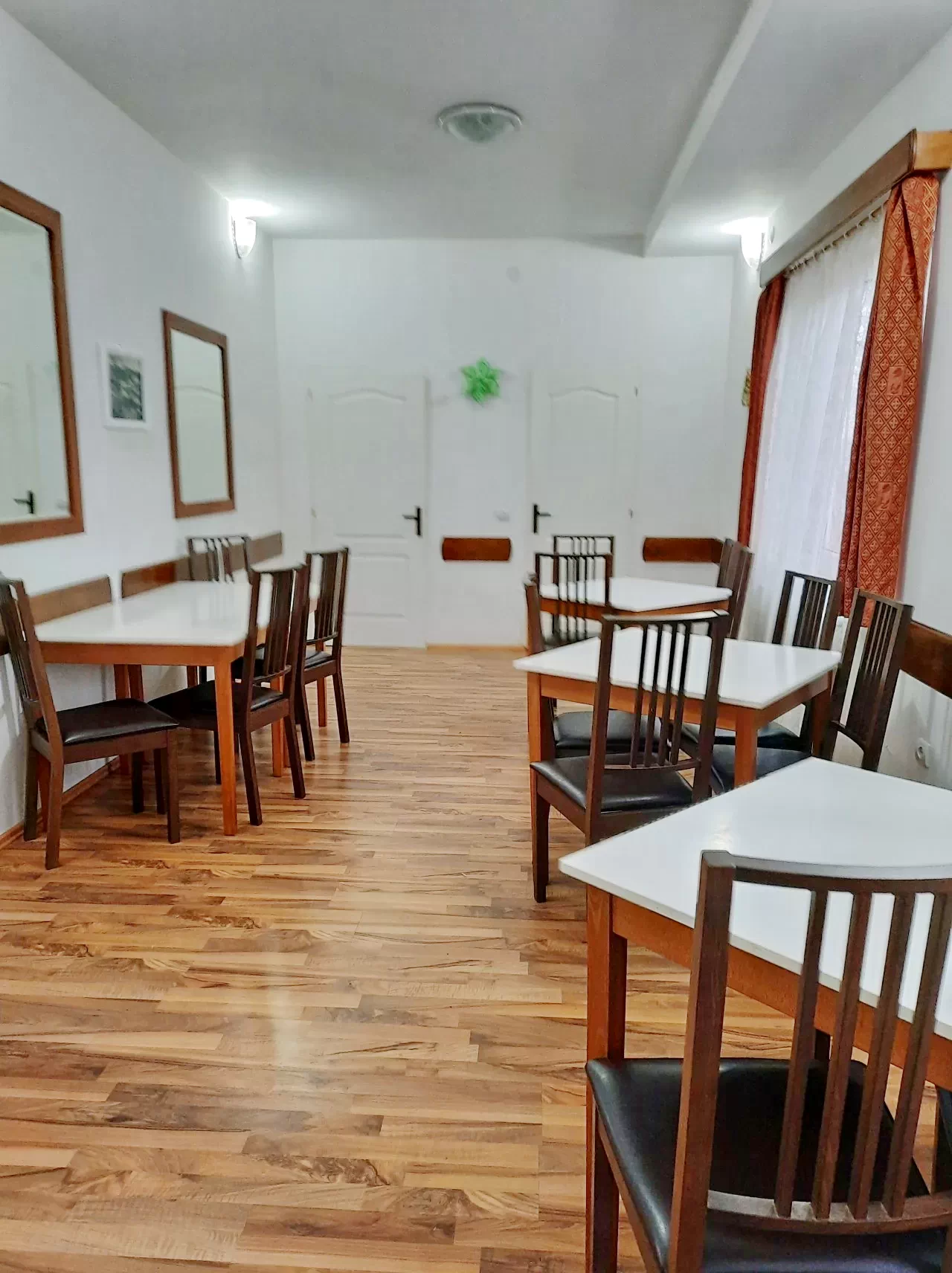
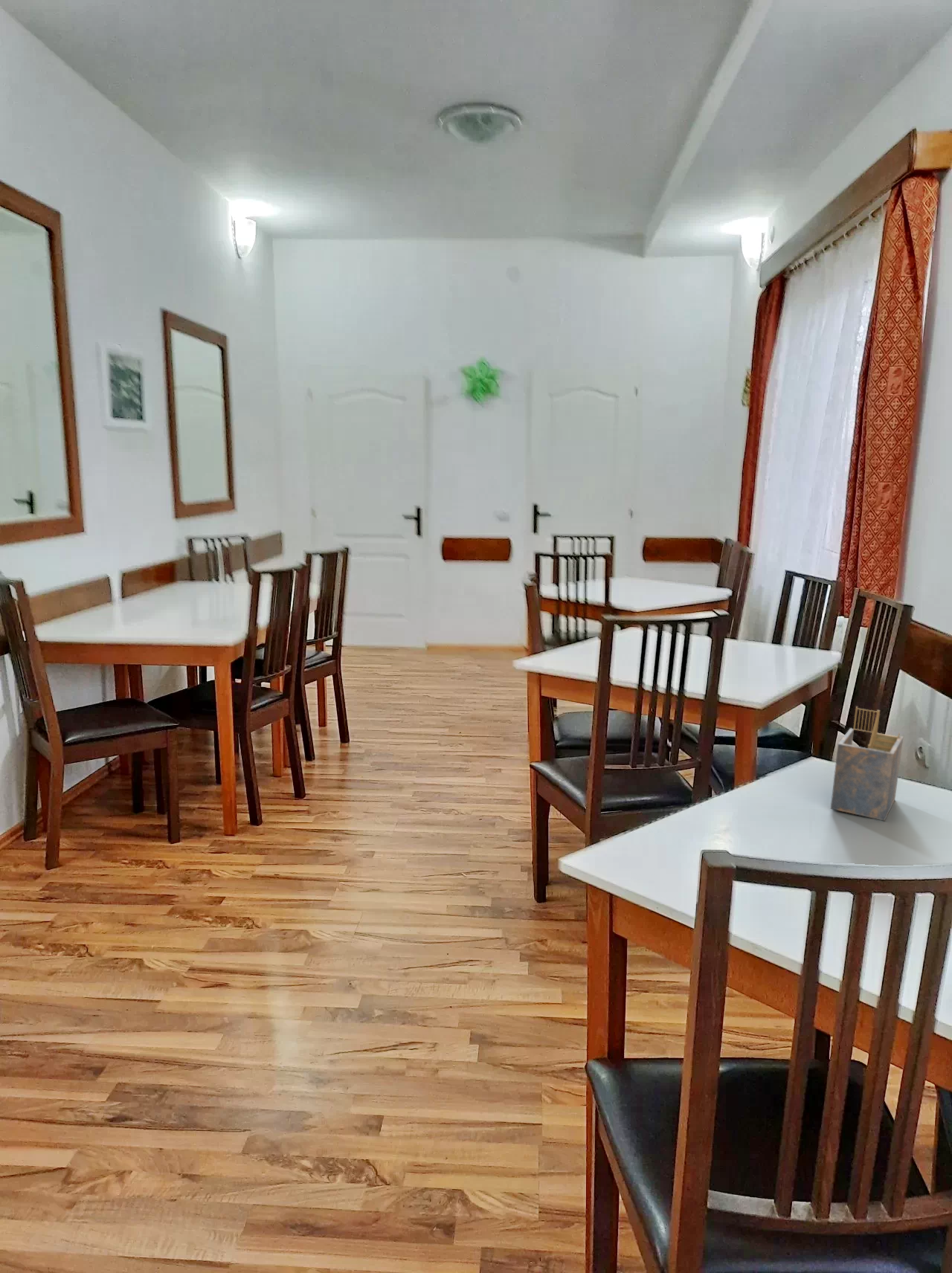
+ napkin holder (868, 761)
